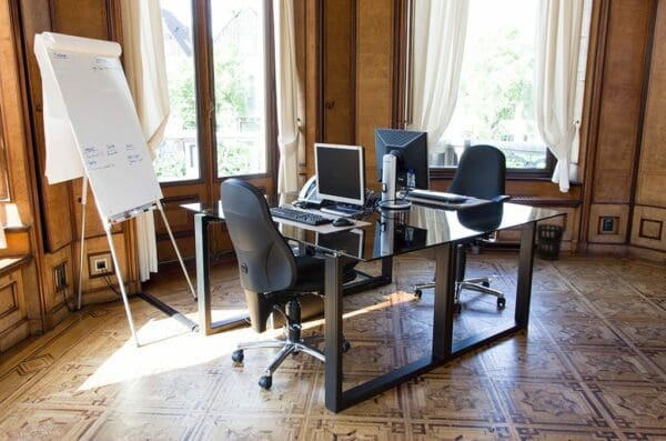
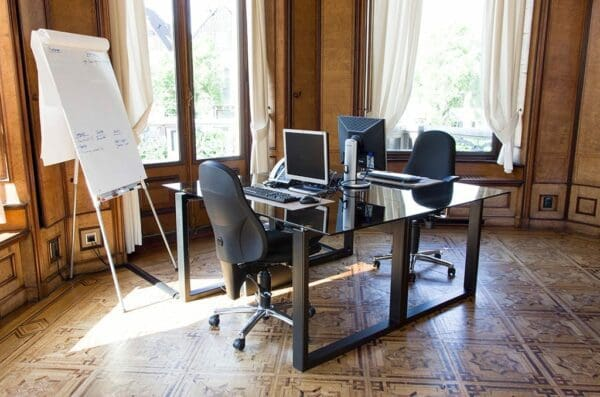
- wastebasket (548, 241)
